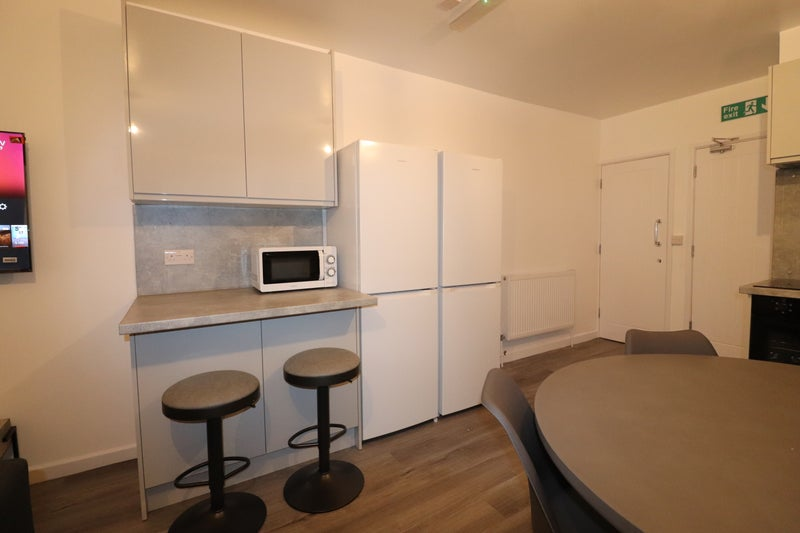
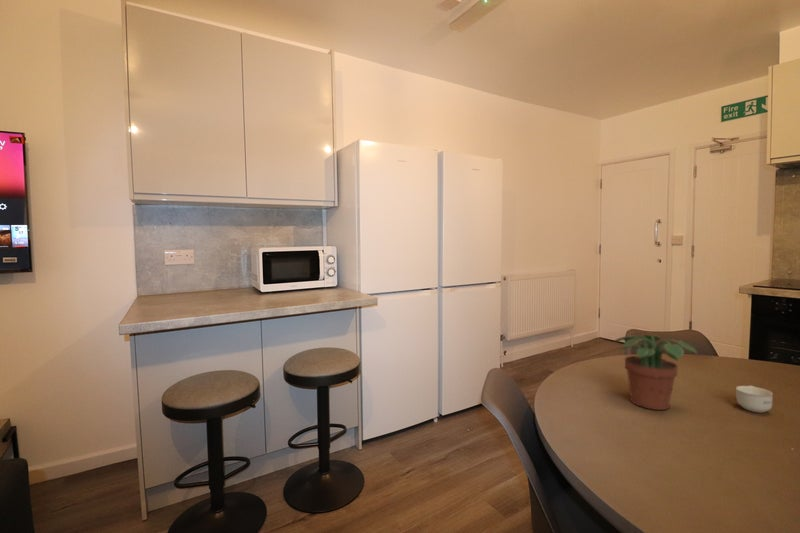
+ potted plant (653, 370)
+ cup (753, 398)
